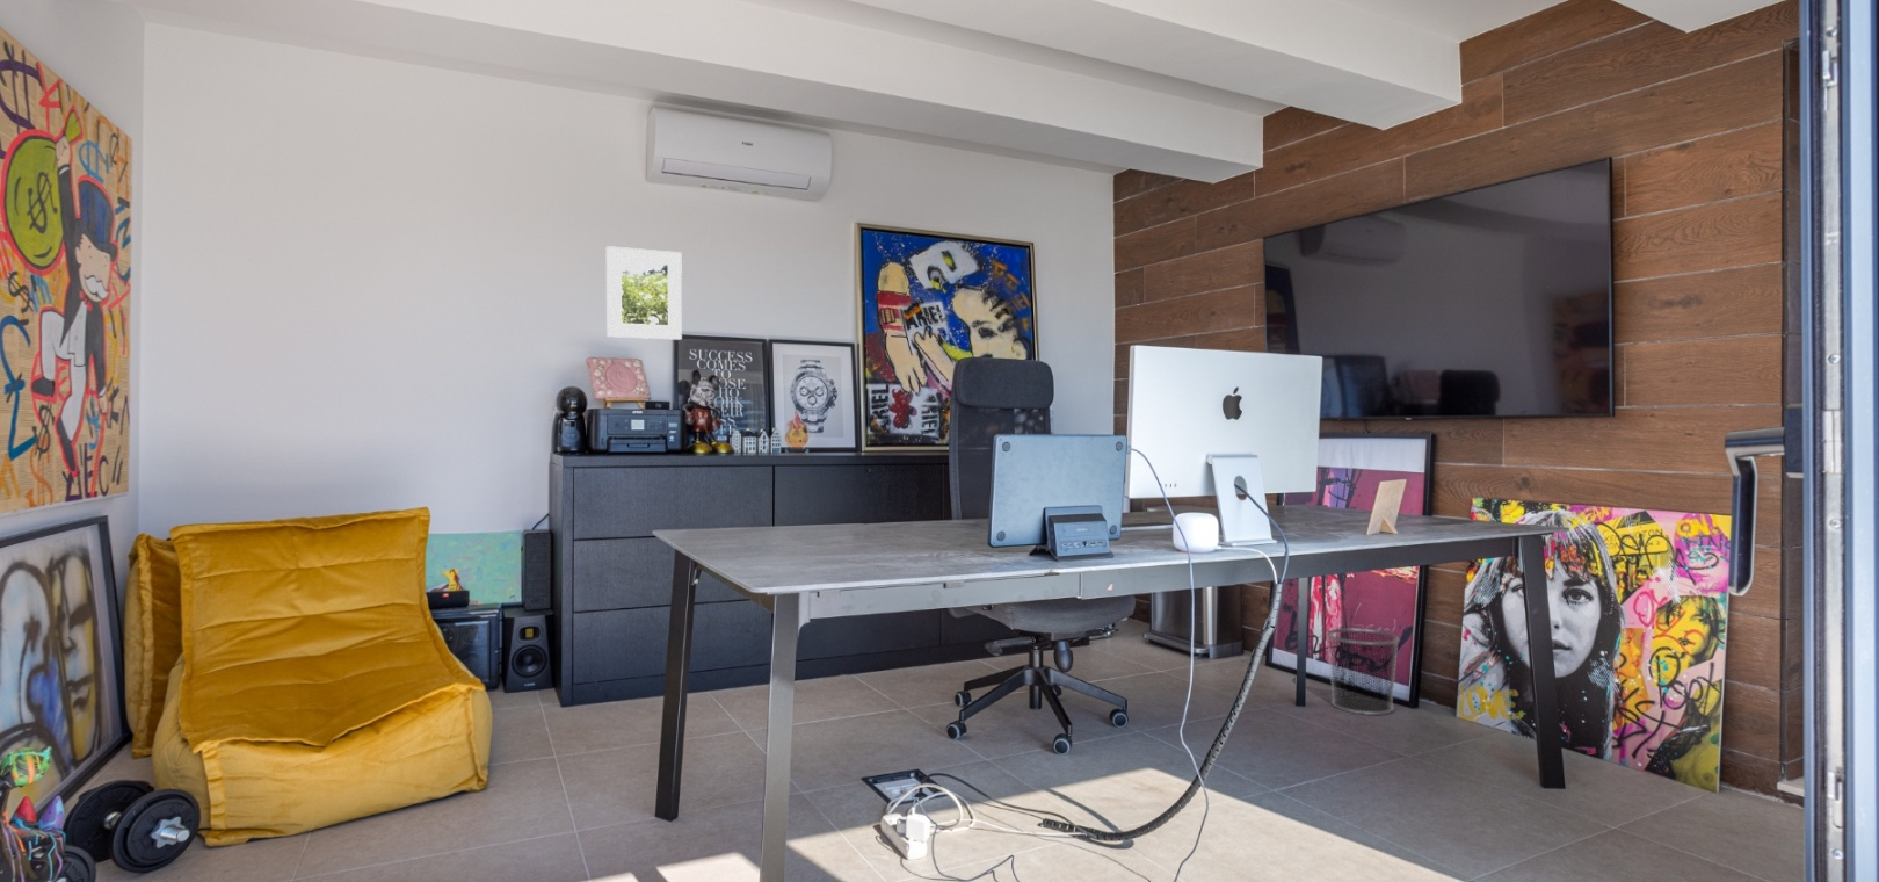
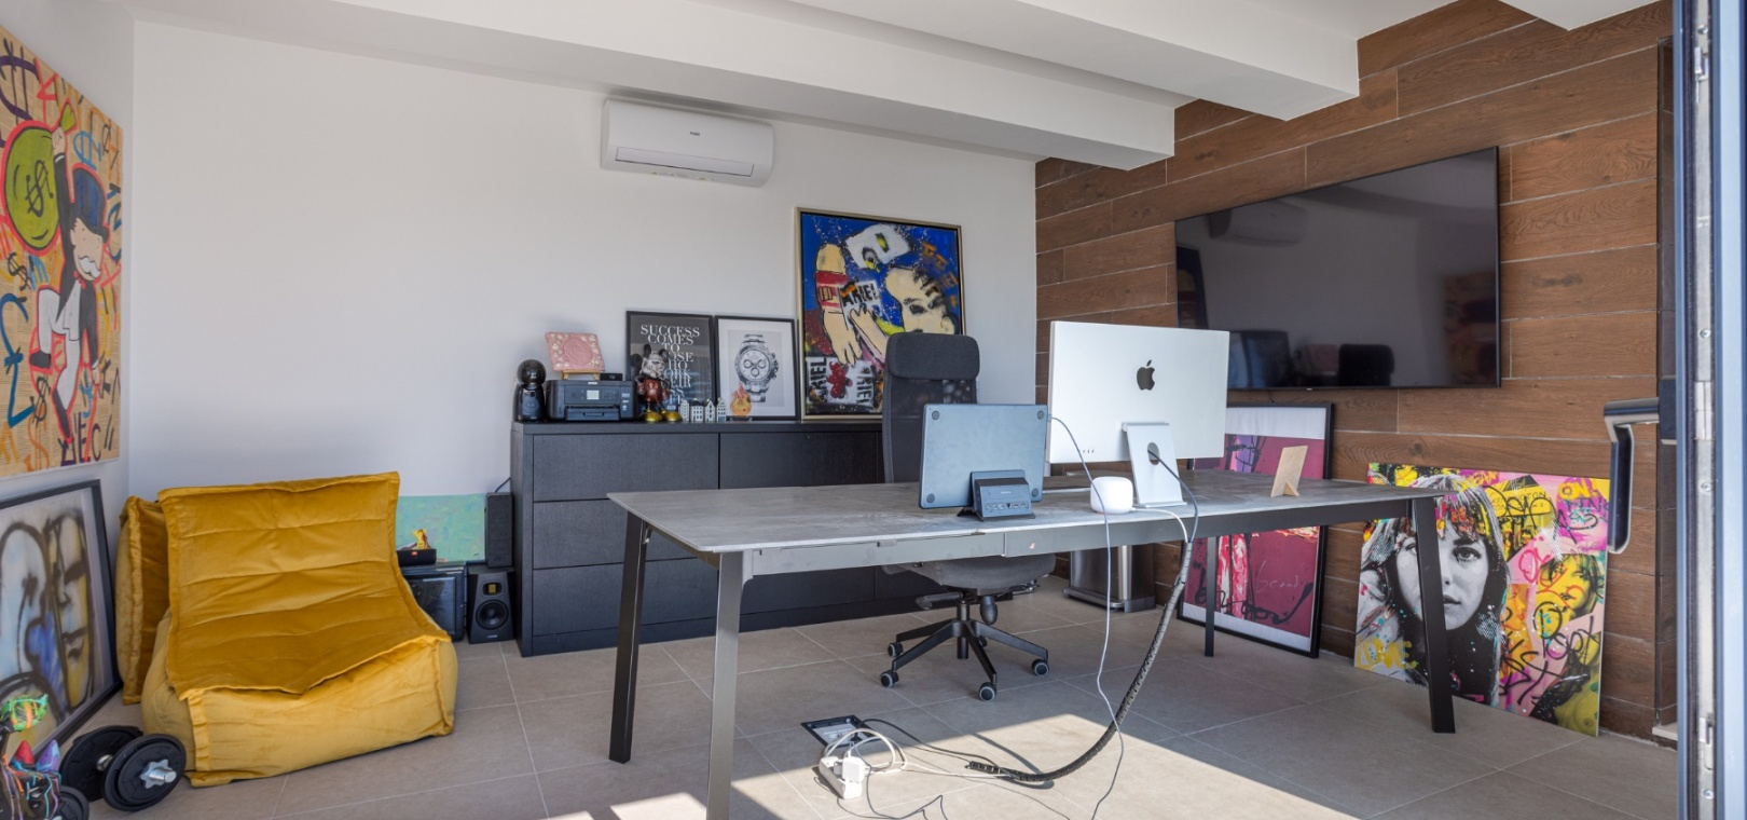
- waste bin (1361, 670)
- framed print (644, 294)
